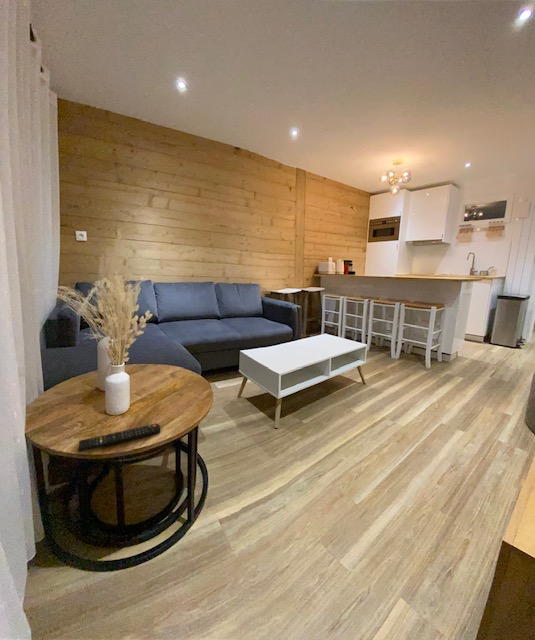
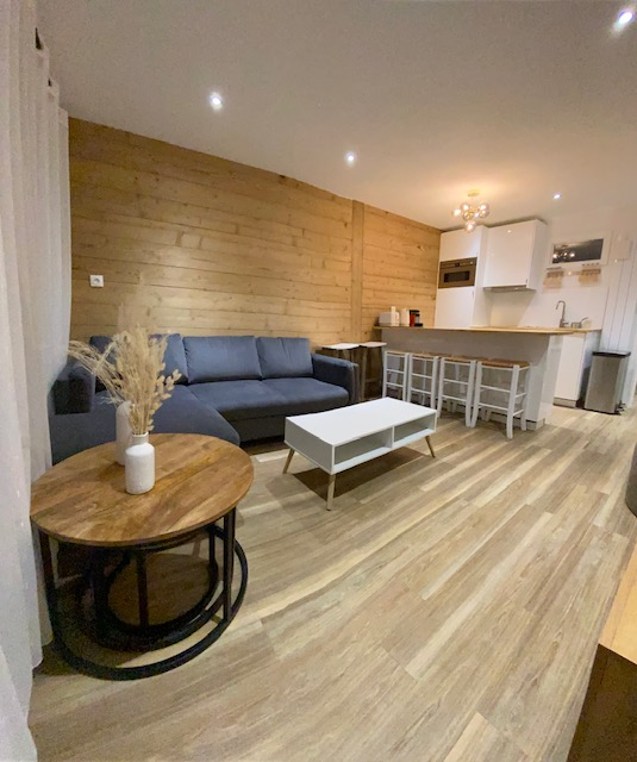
- remote control (122, 437)
